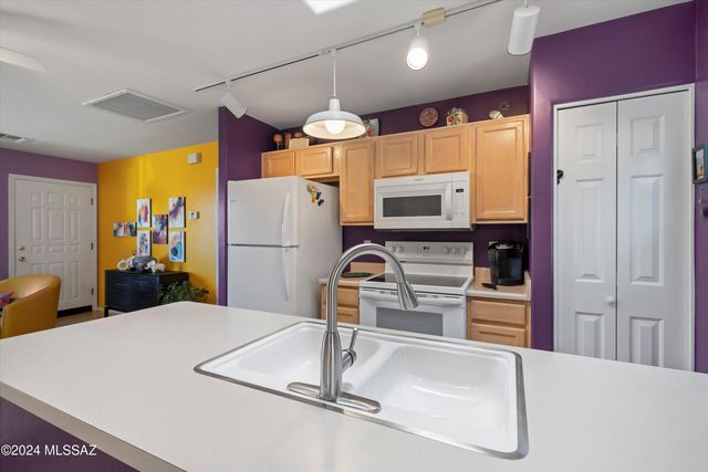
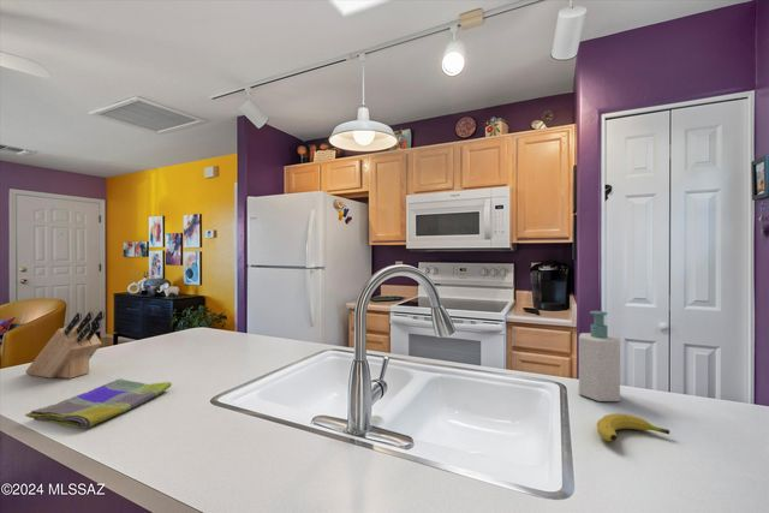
+ dish towel (106, 399)
+ soap bottle (598, 353)
+ knife block (67, 341)
+ fruit (632, 428)
